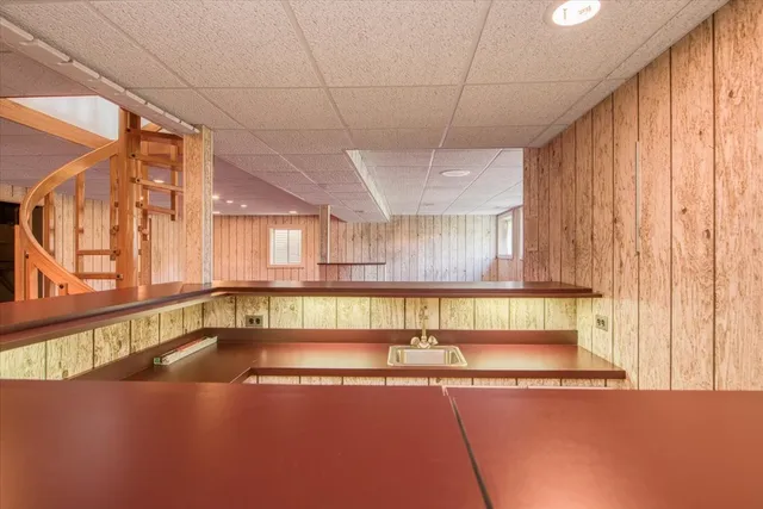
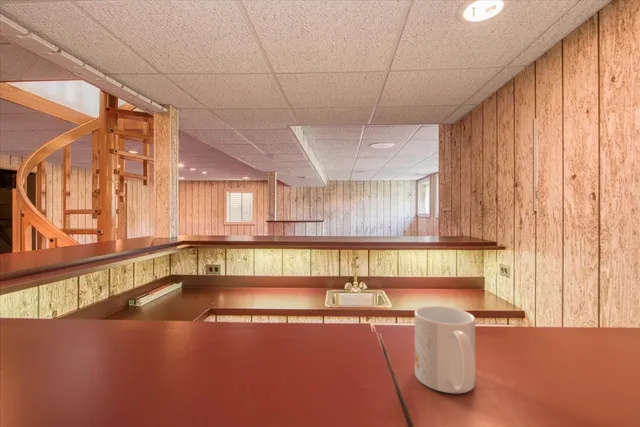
+ mug (449, 351)
